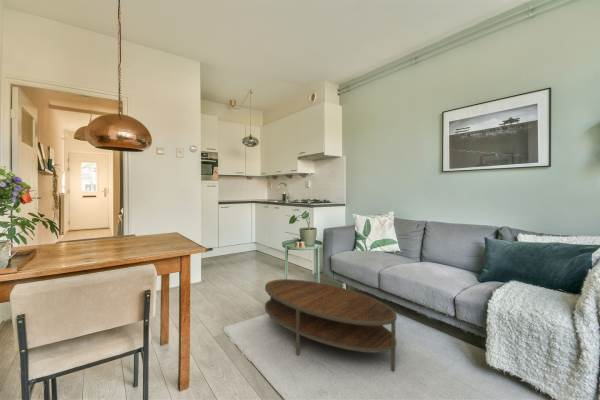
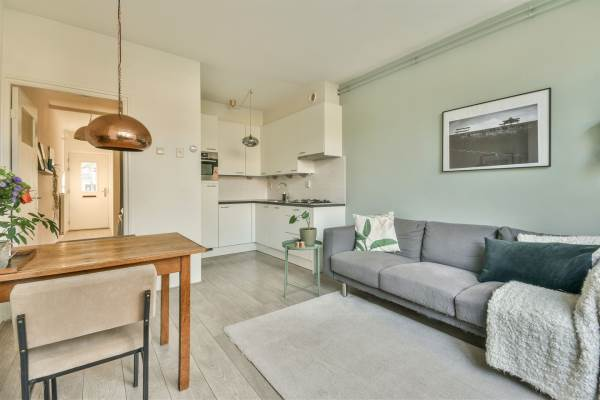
- coffee table (321, 317)
